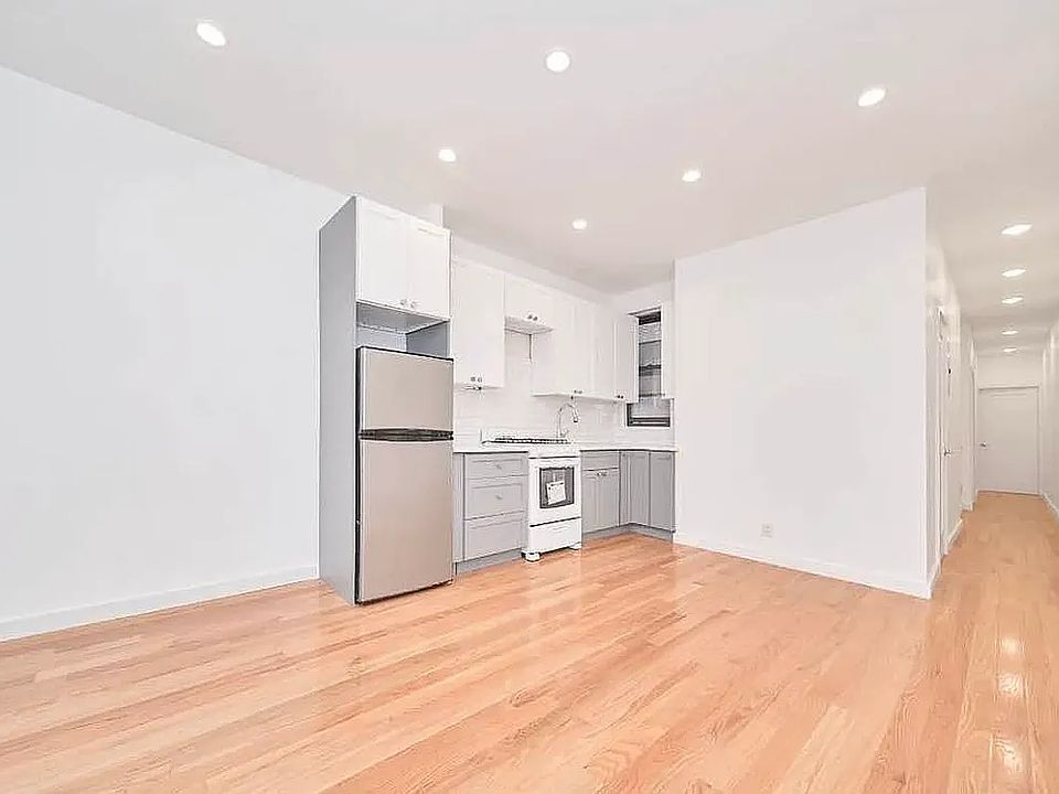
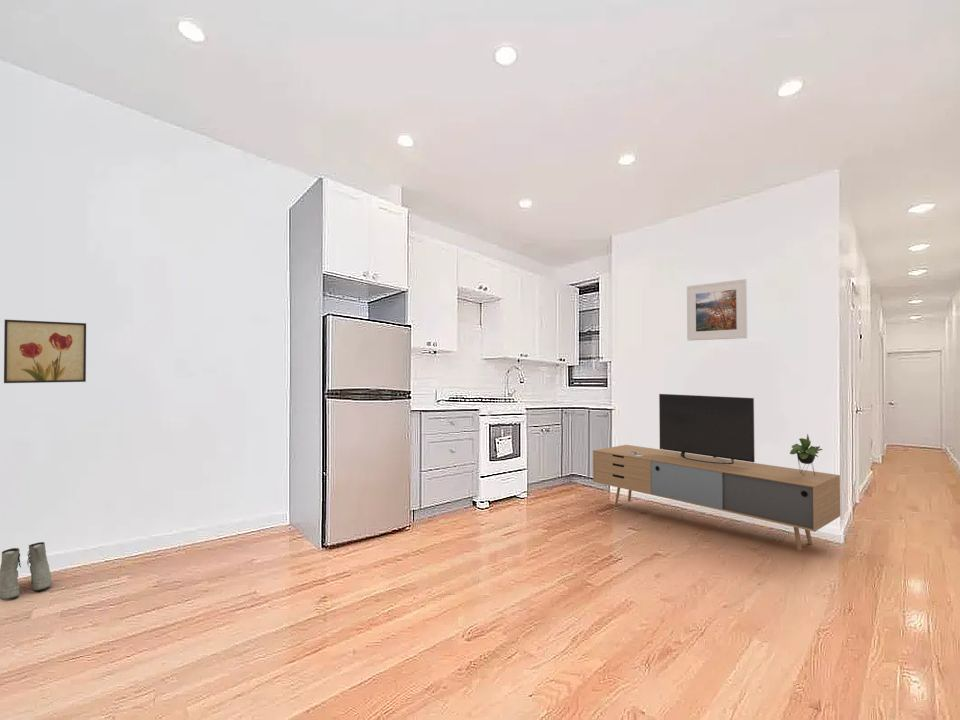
+ media console (701, 459)
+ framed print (715, 311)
+ wall art (46, 352)
+ boots (28, 566)
